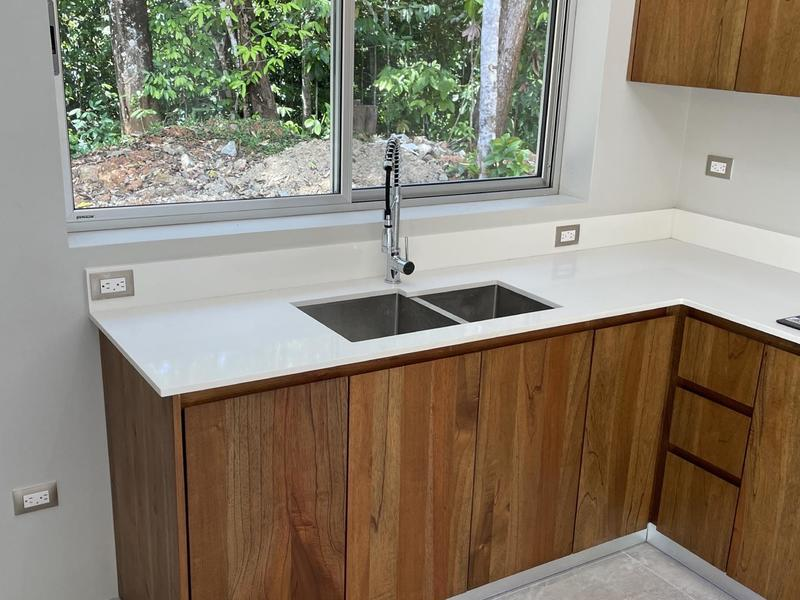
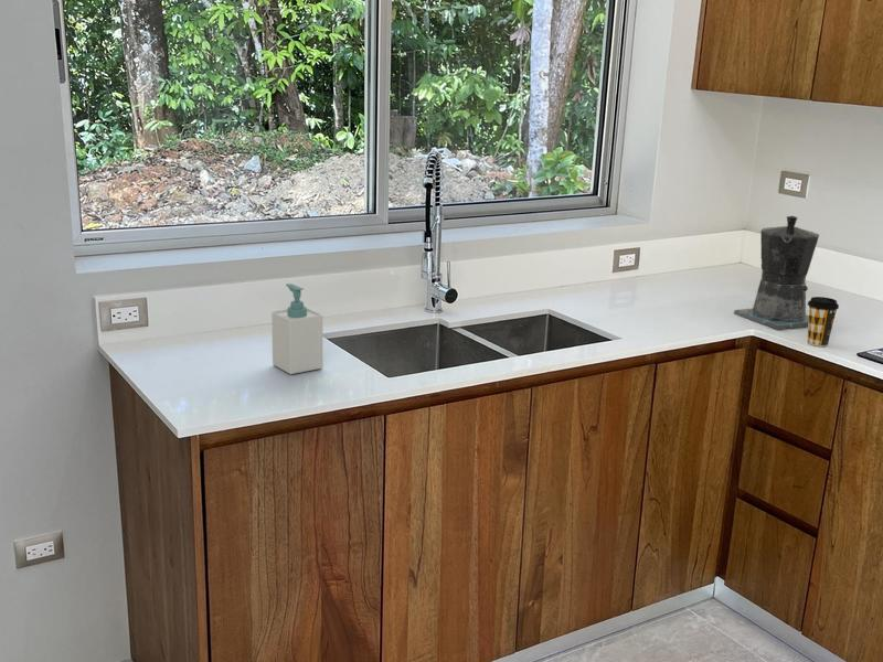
+ coffee cup (820, 321)
+ coffee maker (784, 267)
+ soap bottle (297, 327)
